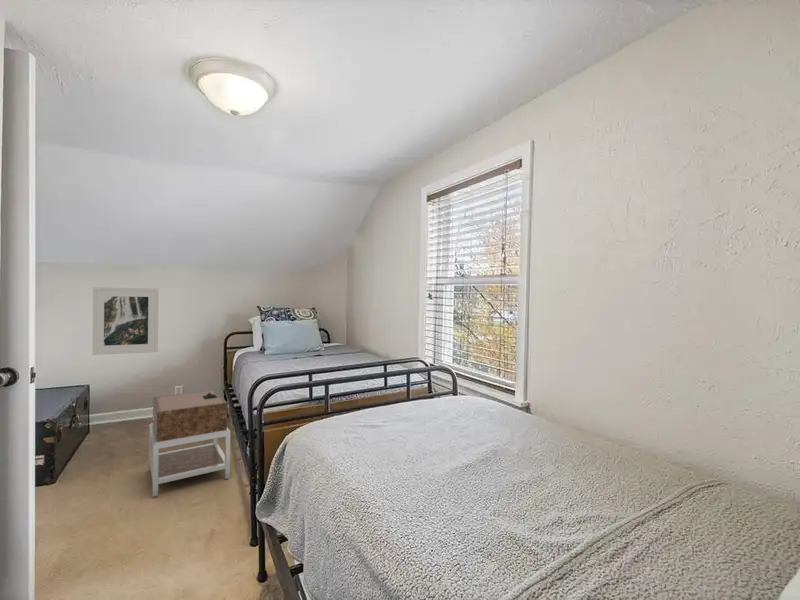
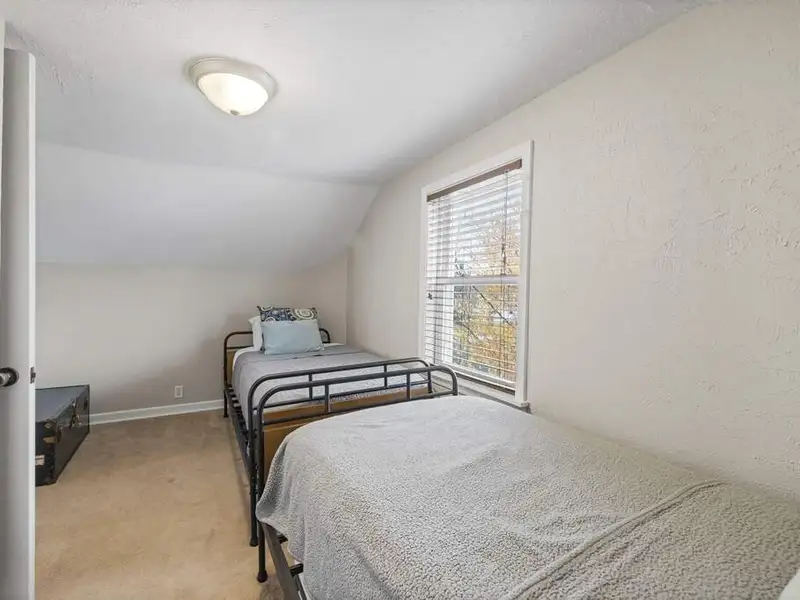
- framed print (126, 320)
- nightstand (189, 435)
